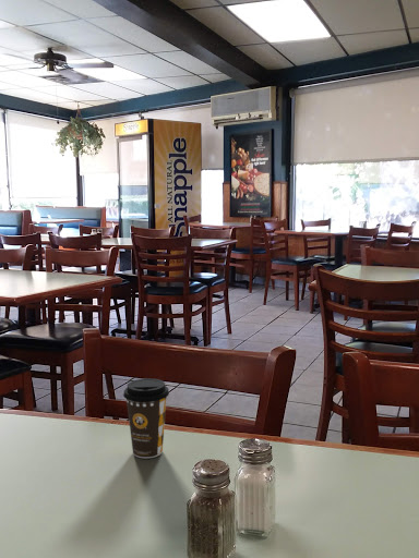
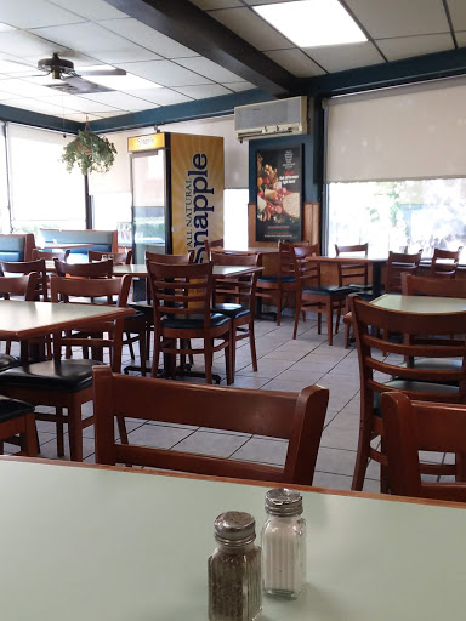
- coffee cup (146, 417)
